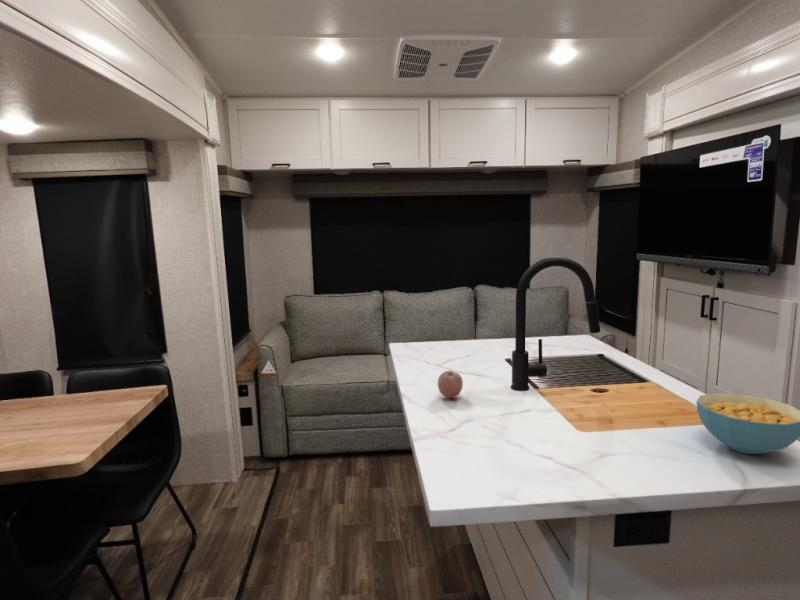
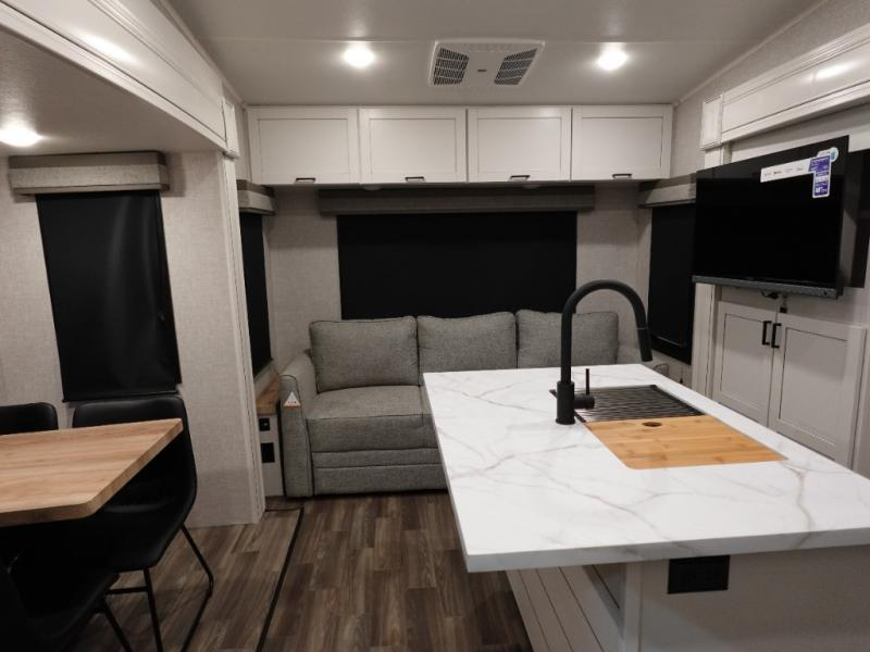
- cereal bowl (747, 427)
- fruit (450, 384)
